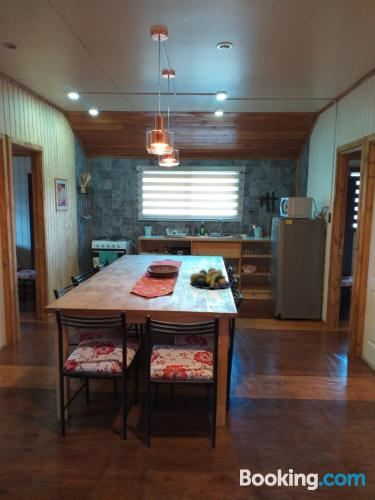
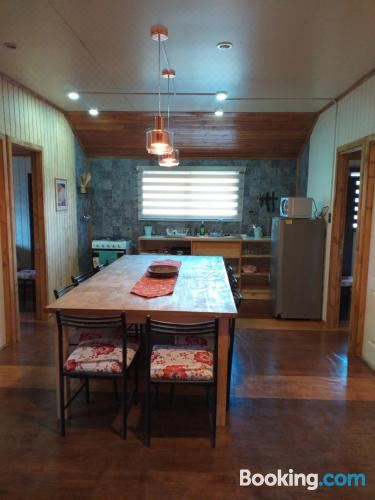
- fruit bowl (211, 276)
